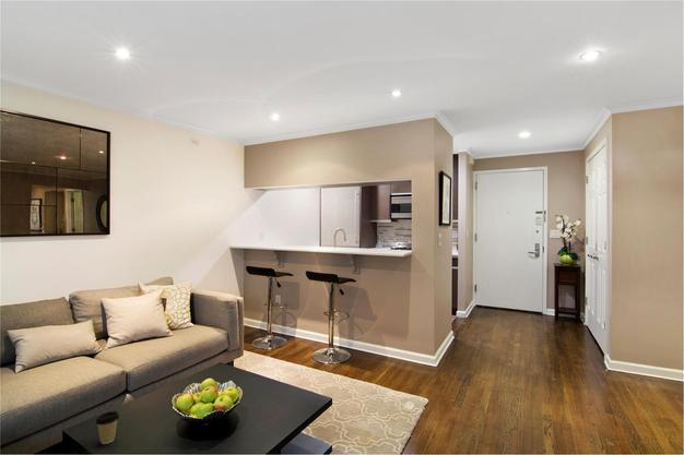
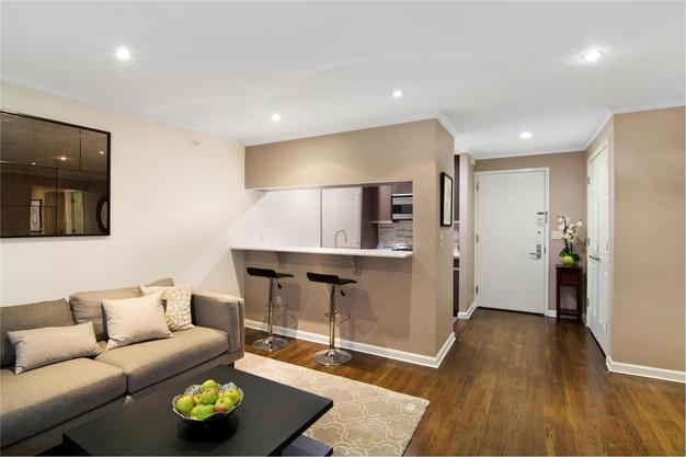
- coffee cup (107, 428)
